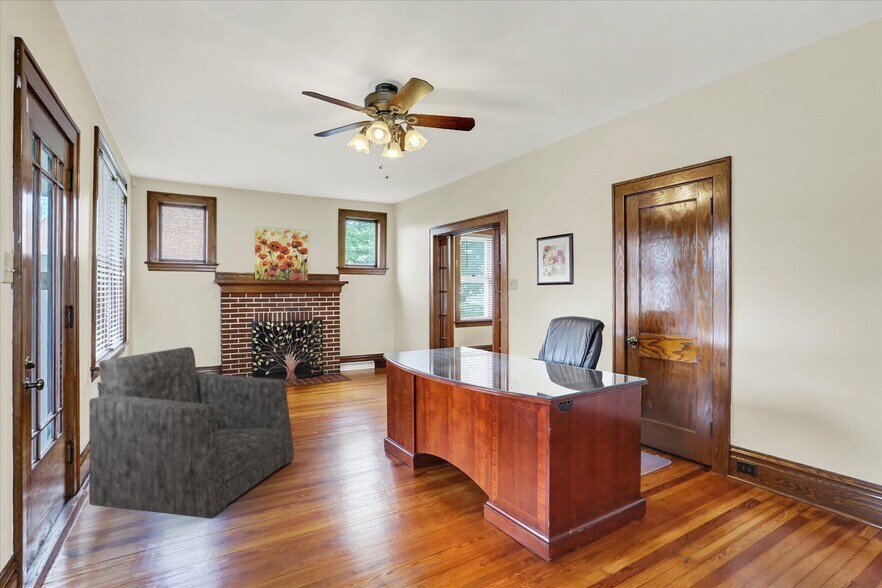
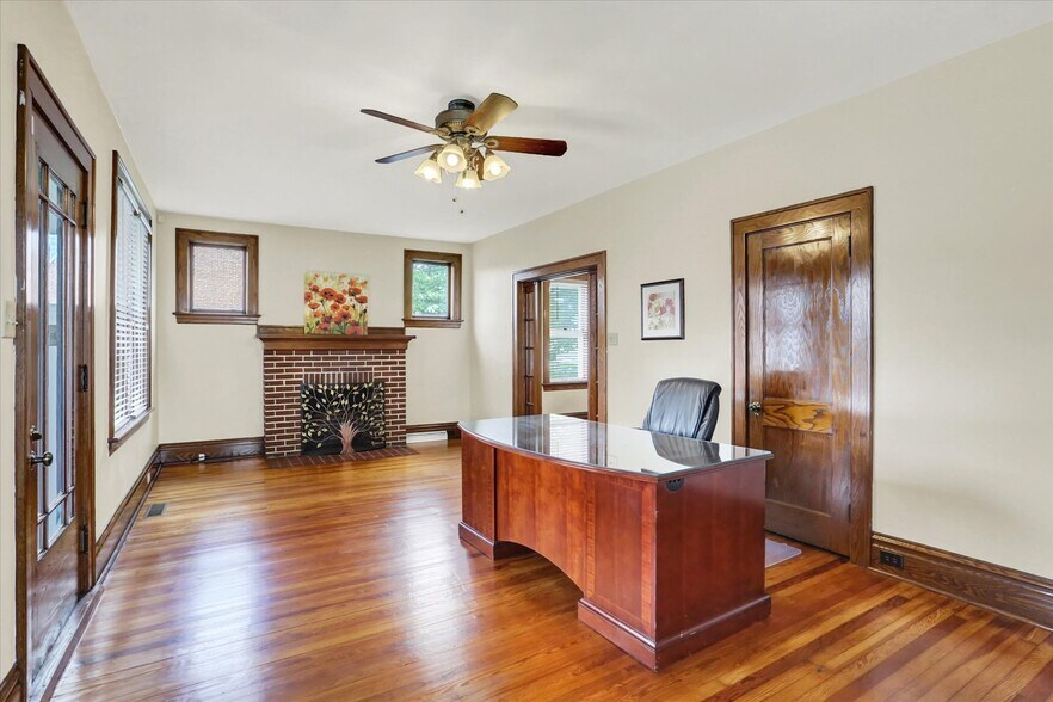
- armchair (198, 416)
